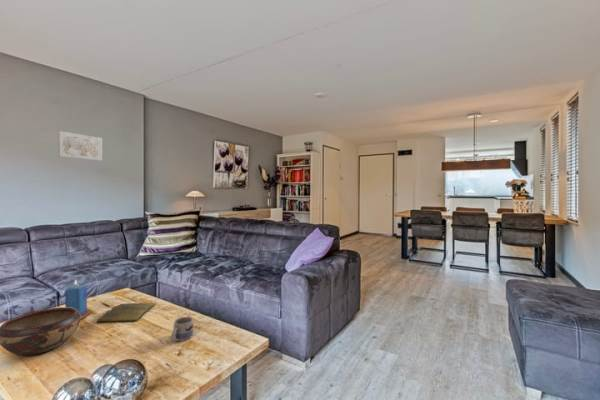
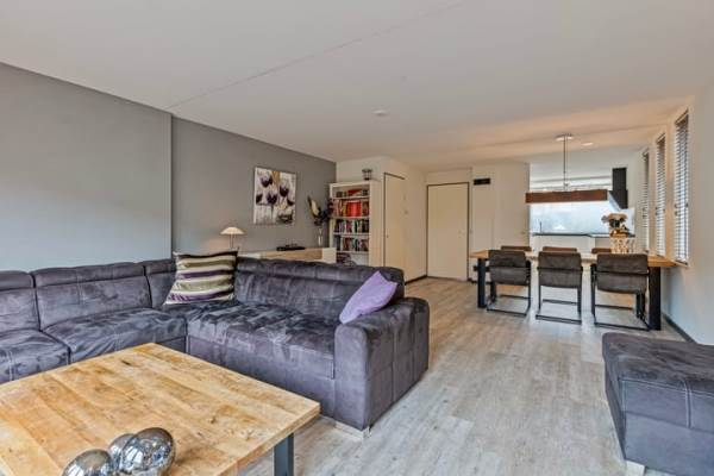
- book (128, 310)
- decorative bowl (41, 331)
- mug (181, 329)
- candle (75, 298)
- wall art (81, 146)
